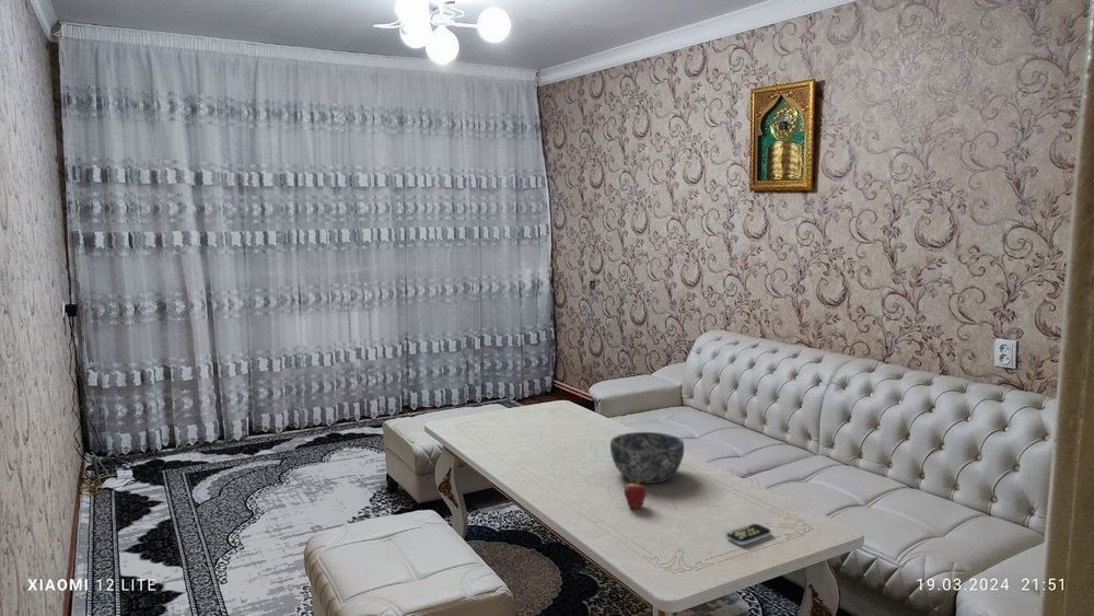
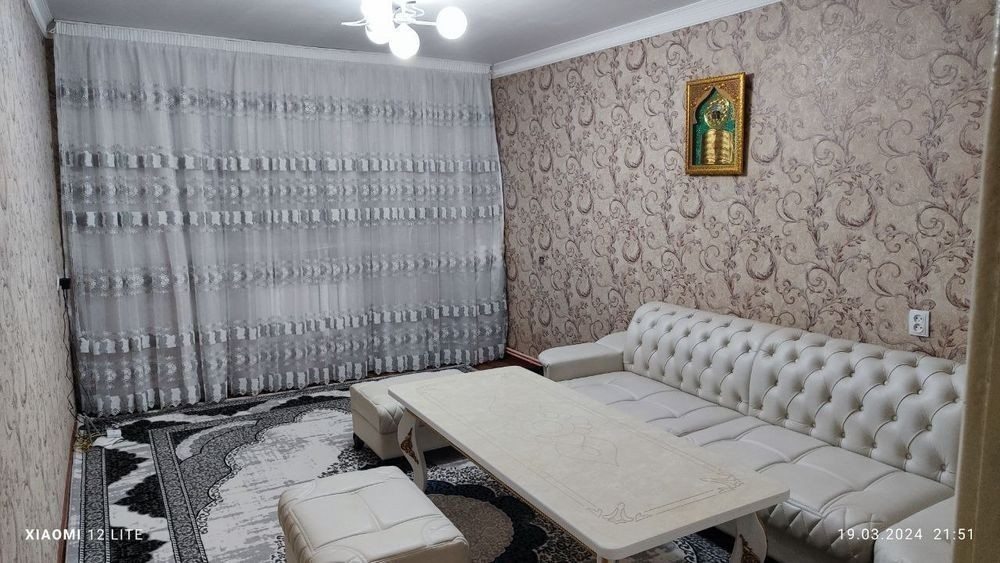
- fruit (635, 490)
- bowl (647, 458)
- remote control (748, 534)
